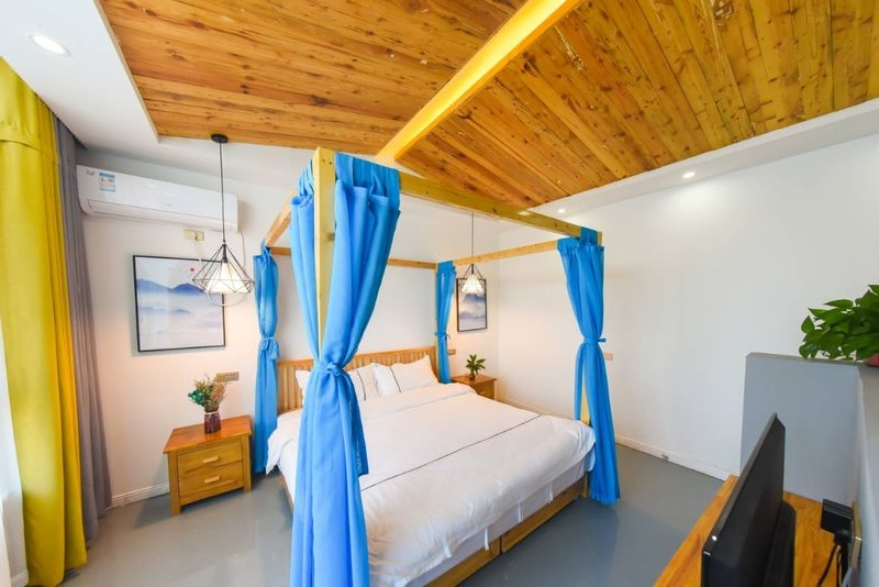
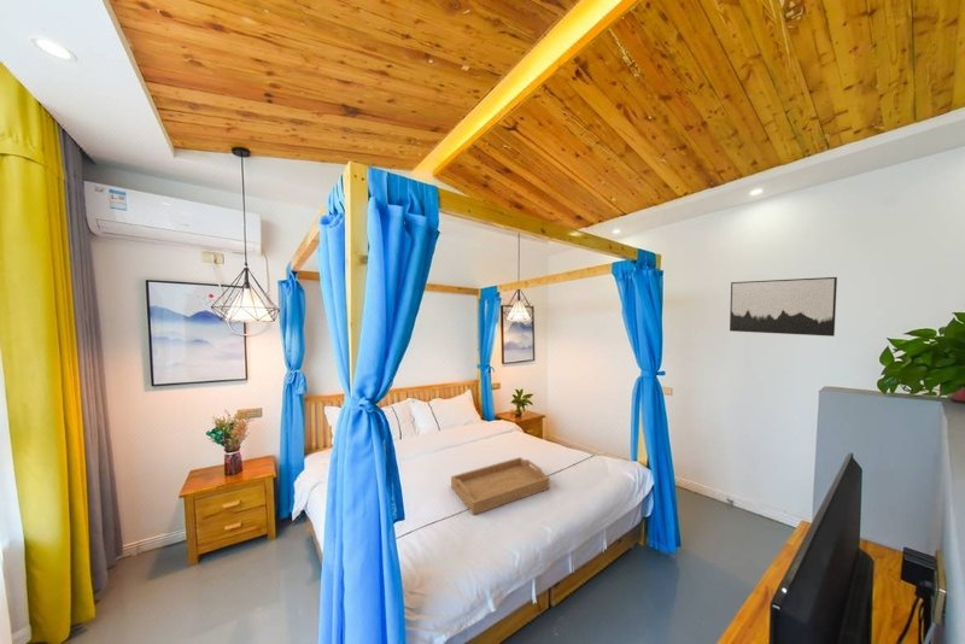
+ wall art (778, 306)
+ serving tray (499, 480)
